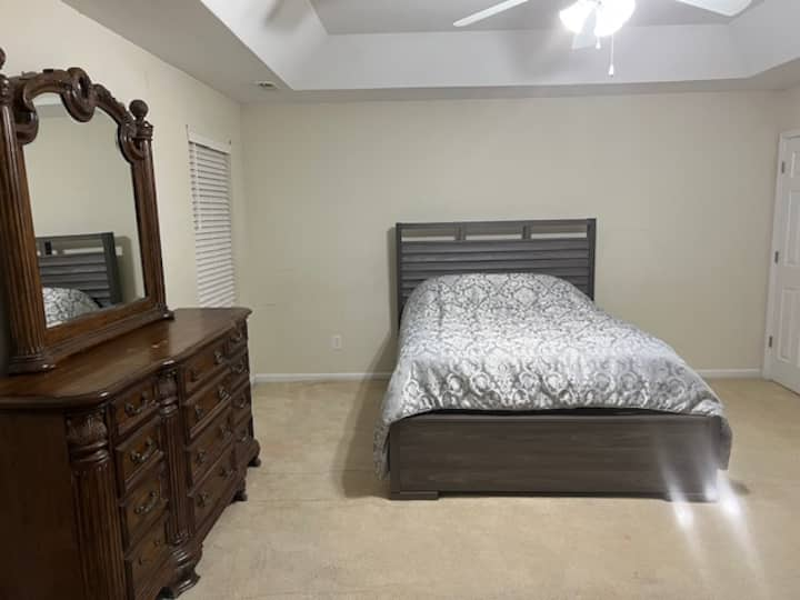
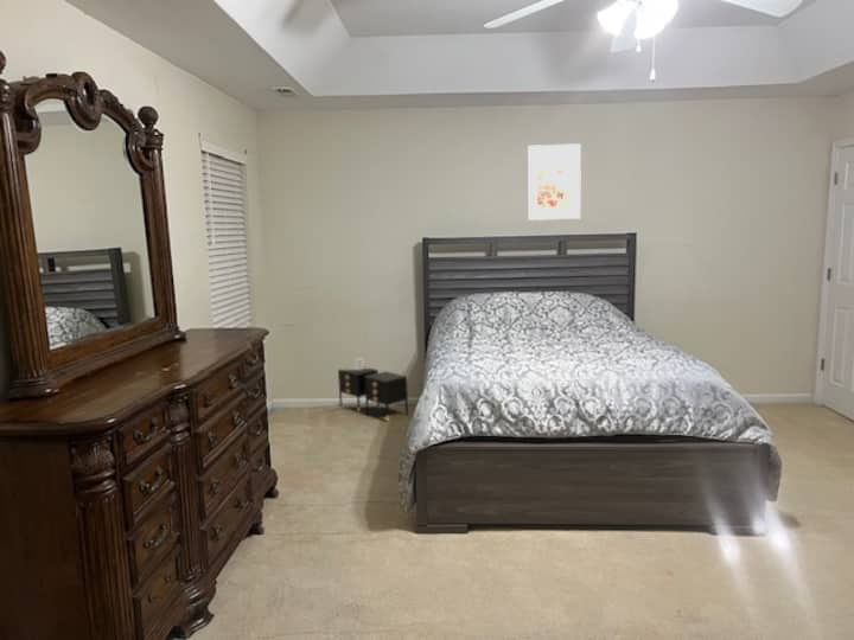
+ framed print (554, 181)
+ nightstand (371, 391)
